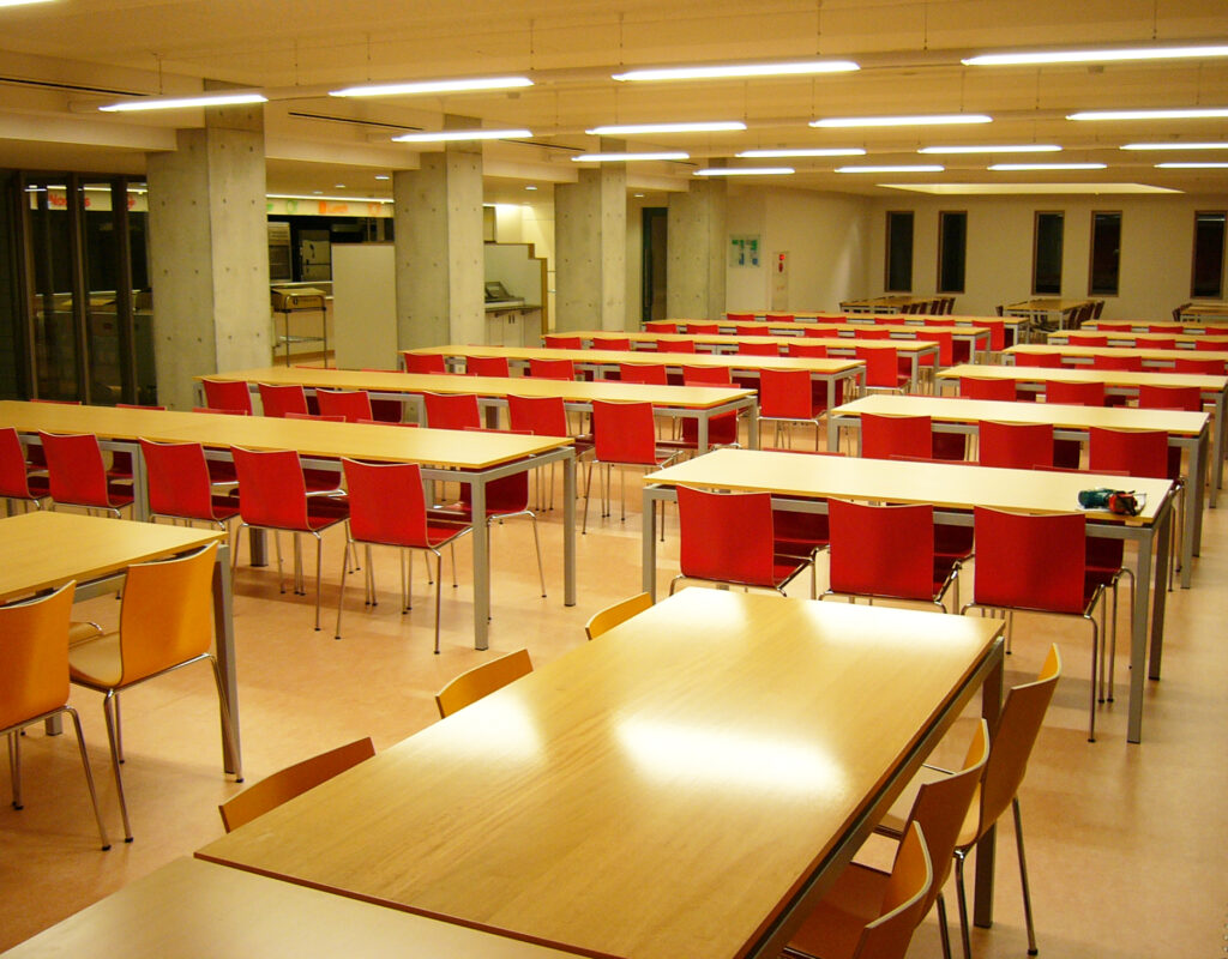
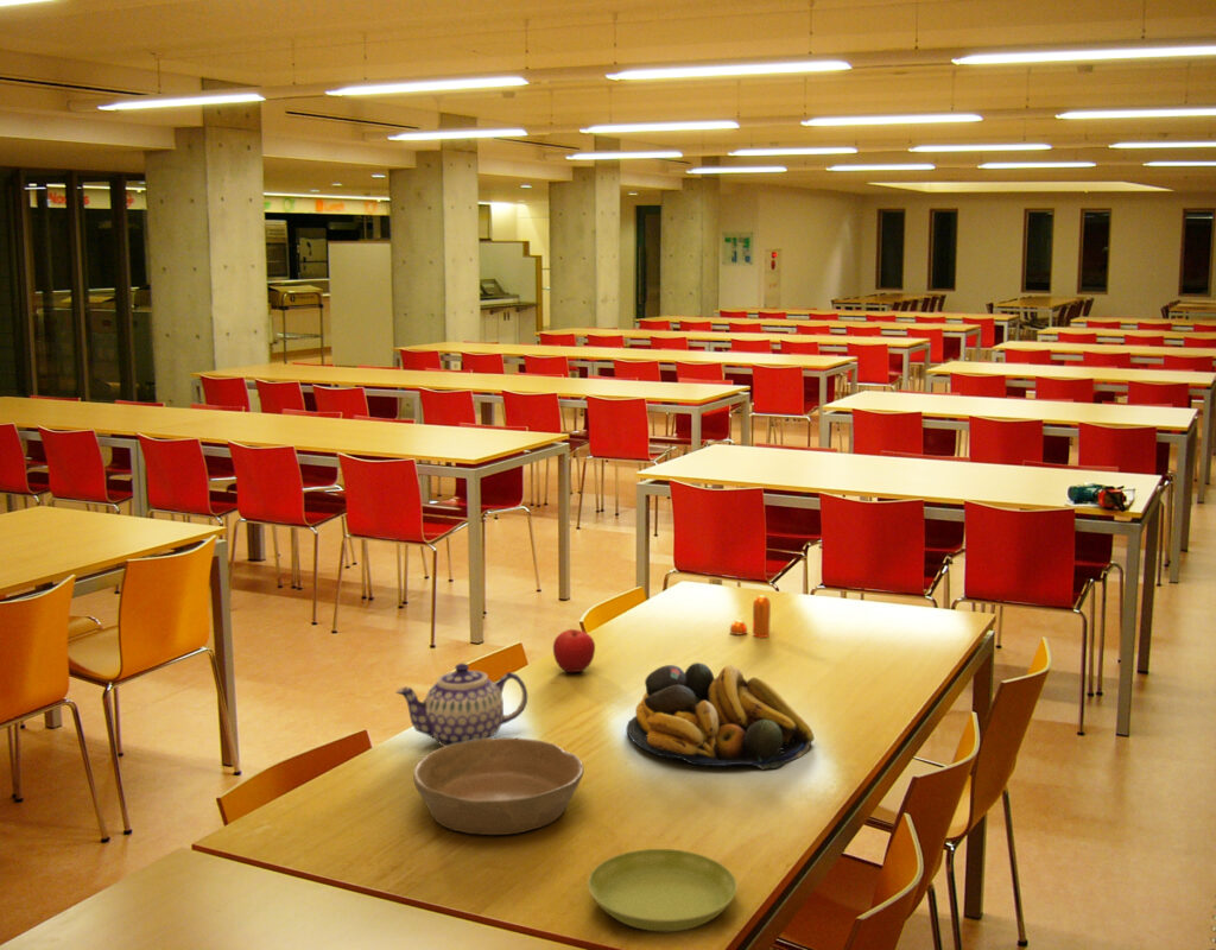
+ fruit (574, 650)
+ saucer (661, 892)
+ bowl (499, 785)
+ pepper shaker (753, 614)
+ teapot (462, 702)
+ fruit bowl (717, 703)
